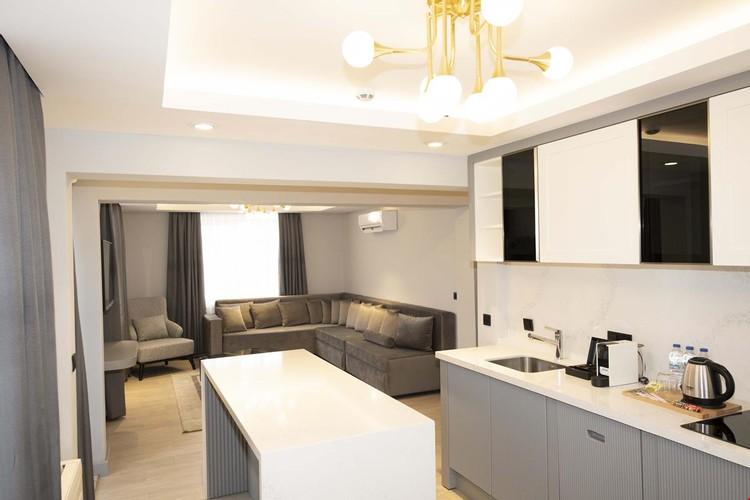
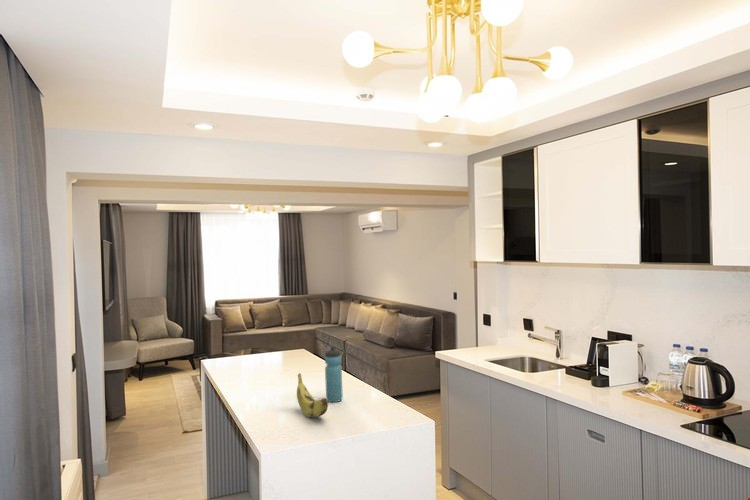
+ banana (311, 397)
+ water bottle (333, 373)
